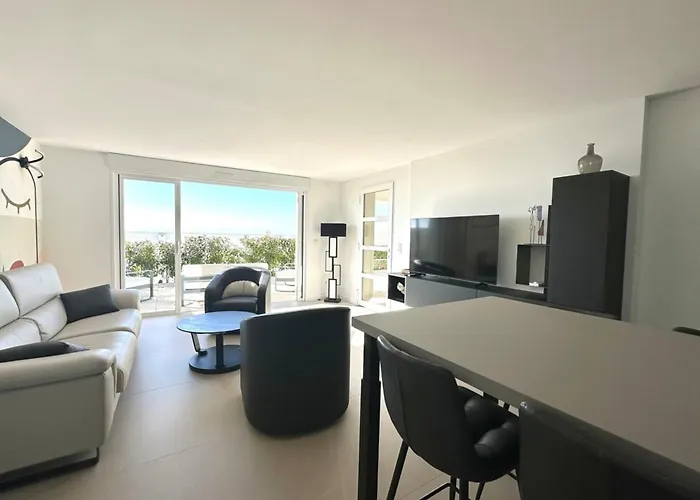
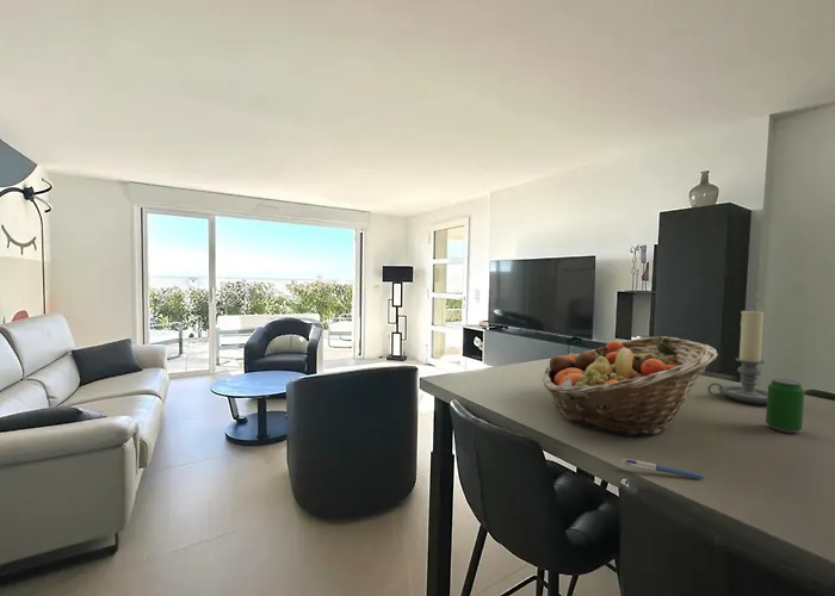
+ beverage can (784, 404)
+ pen (662, 468)
+ candle holder (743, 354)
+ fruit basket (619, 375)
